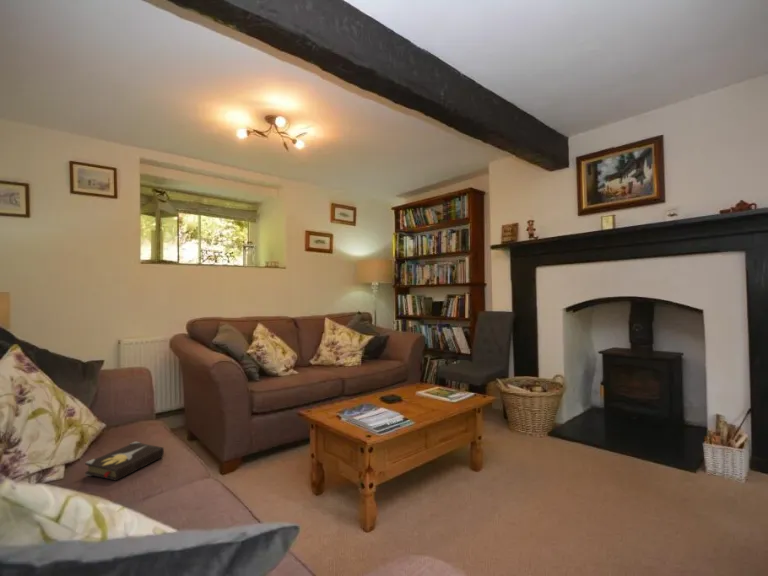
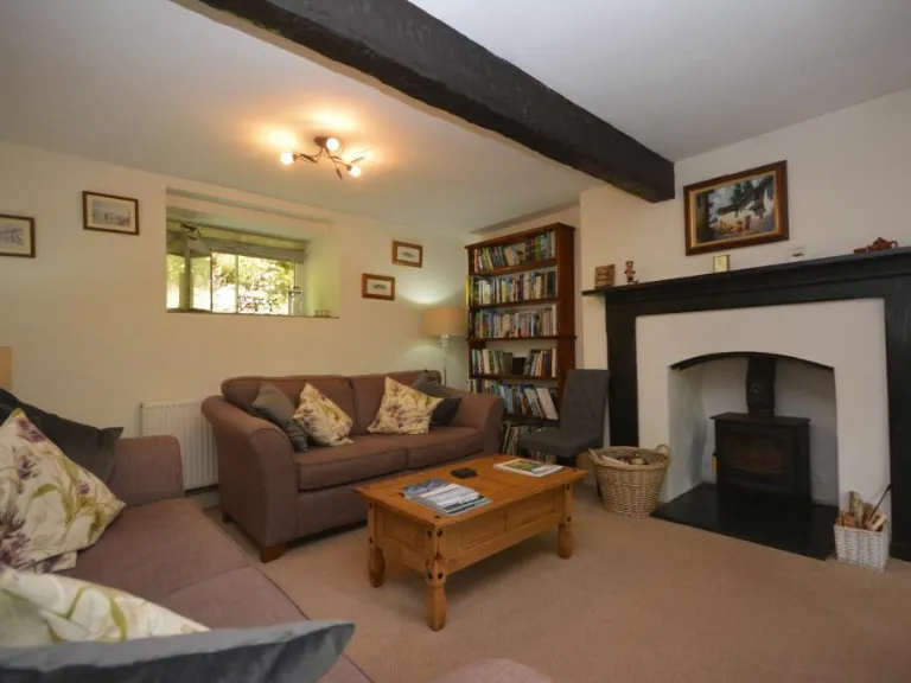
- hardback book (126, 459)
